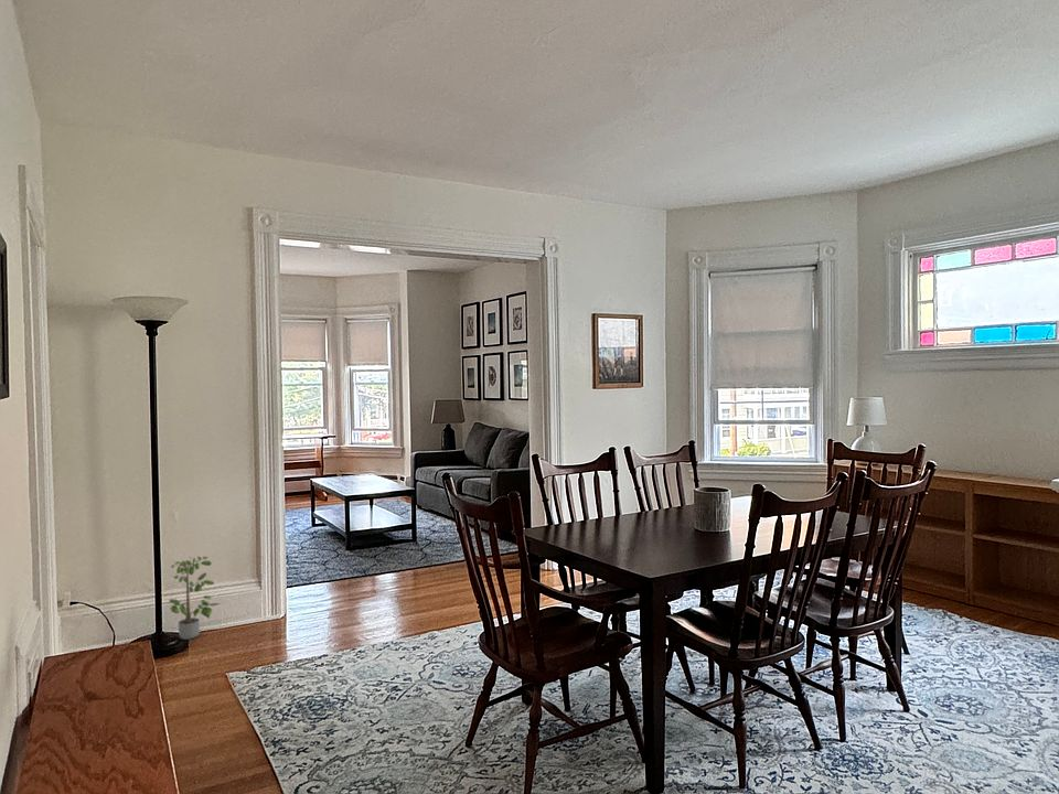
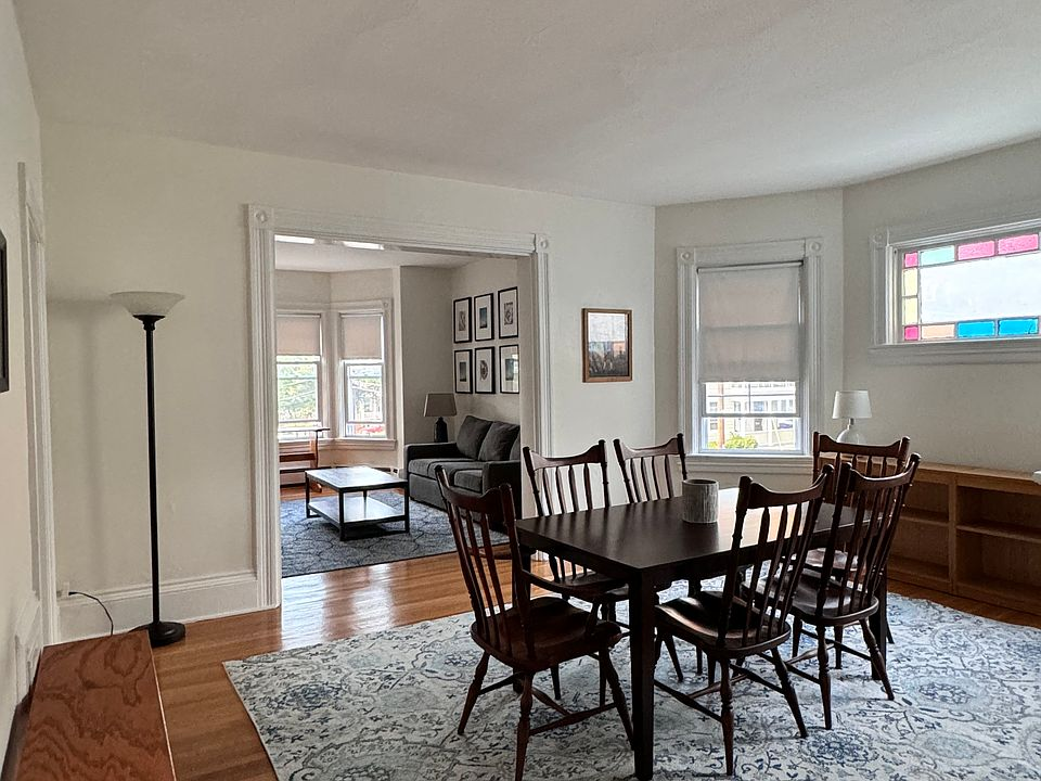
- potted plant (195, 591)
